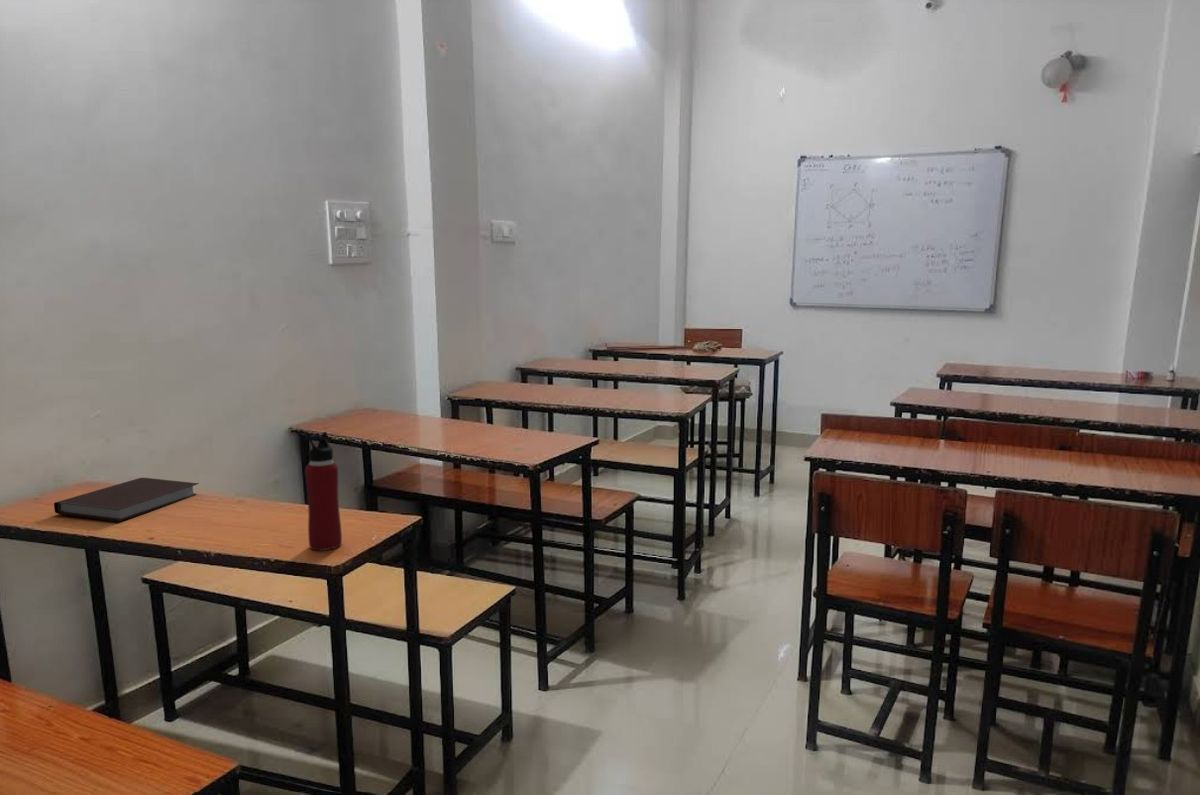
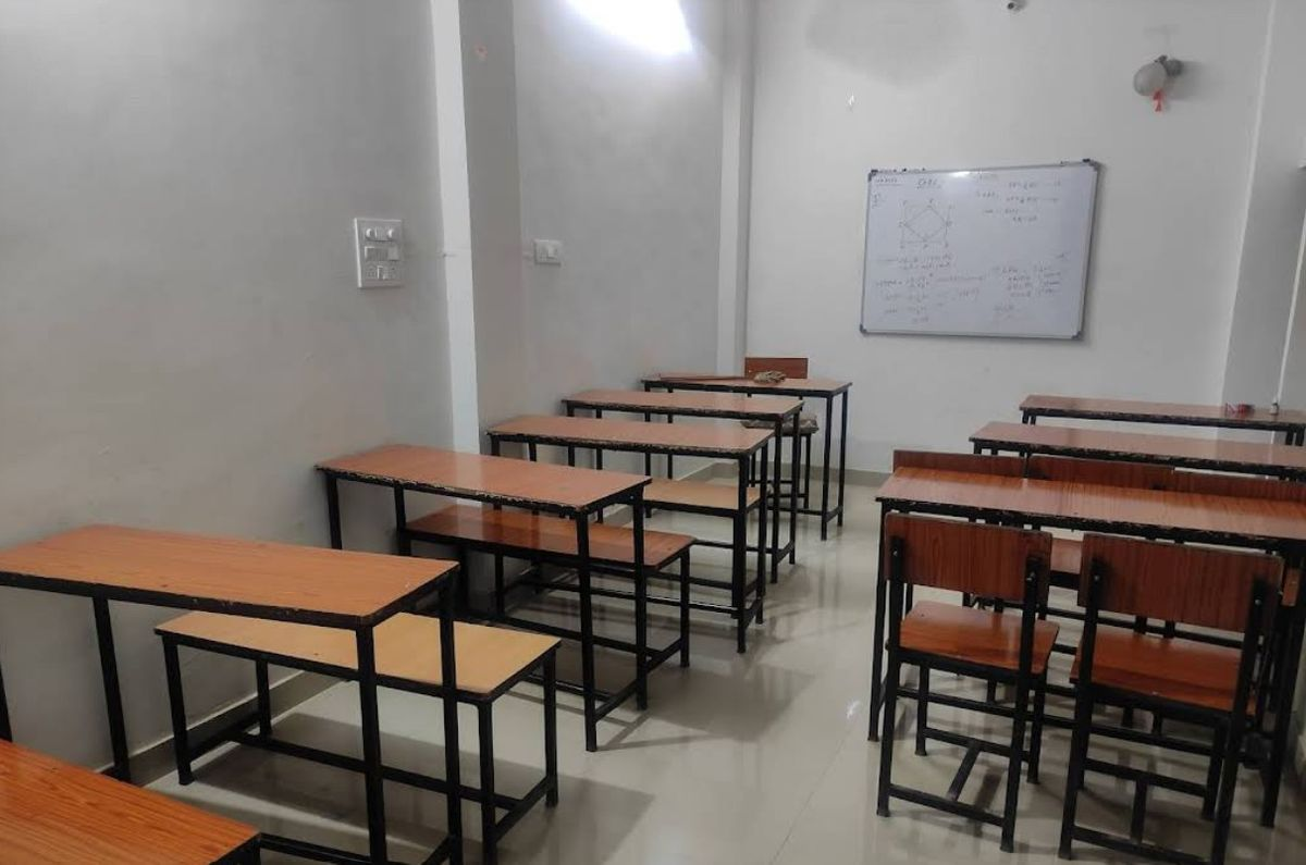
- notebook (129, 497)
- water bottle (322, 489)
